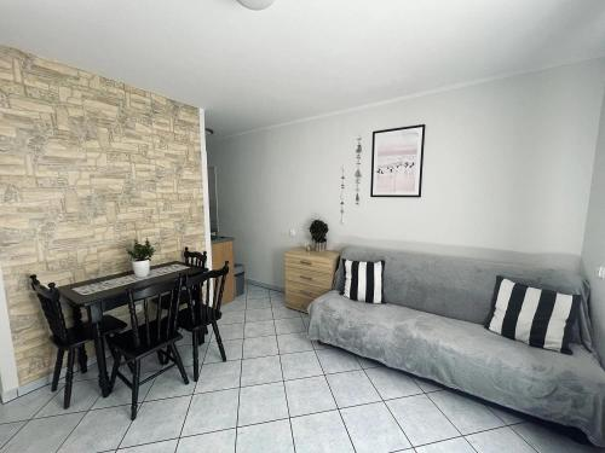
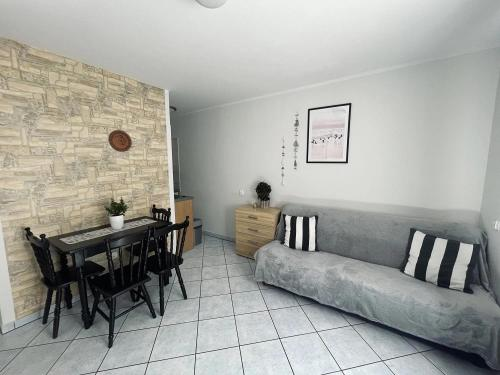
+ decorative plate (120, 141)
